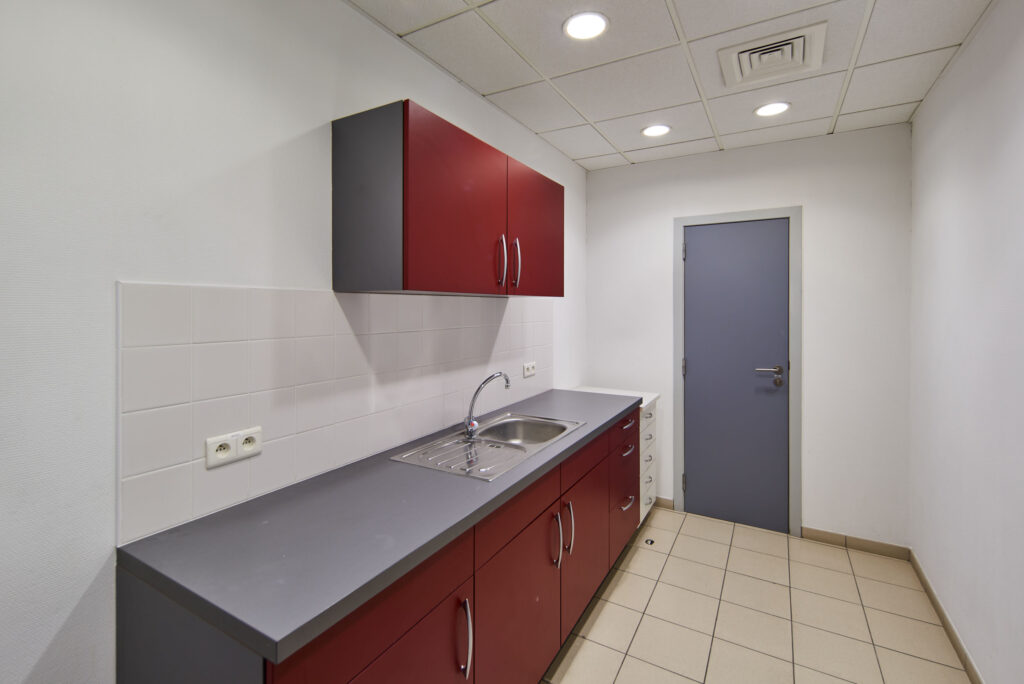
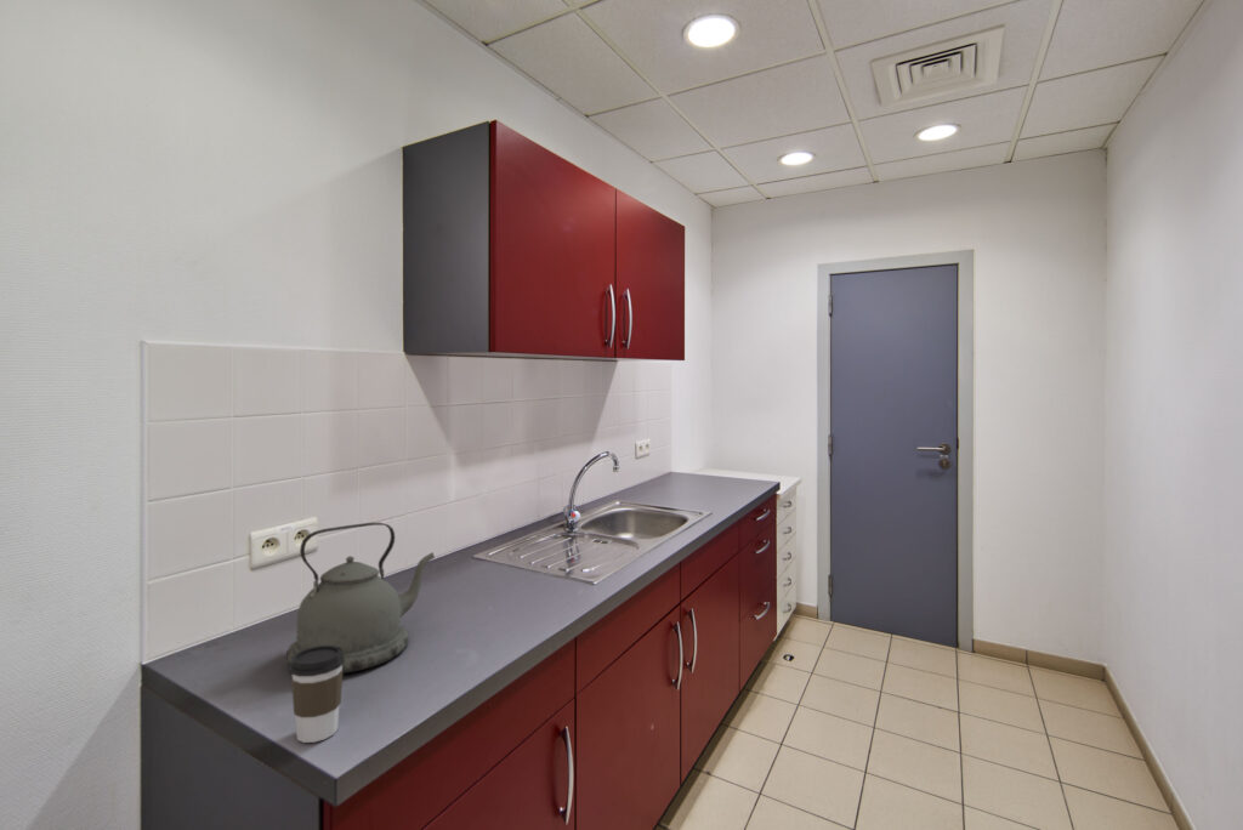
+ coffee cup (317, 693)
+ kettle (356, 586)
